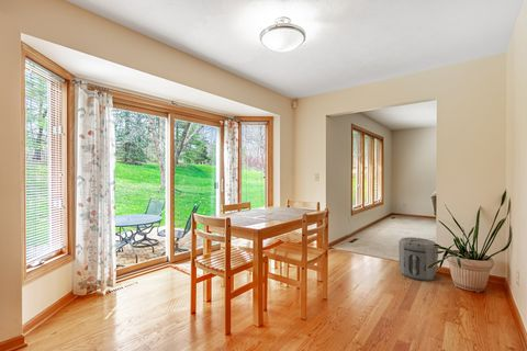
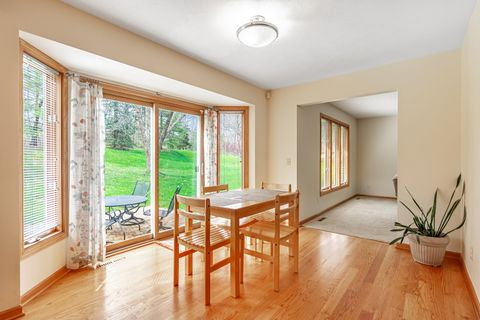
- air purifier (417, 257)
